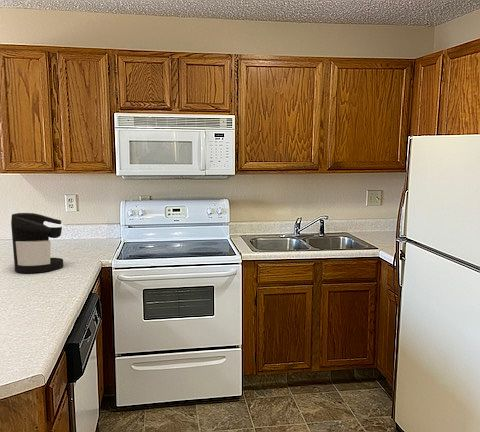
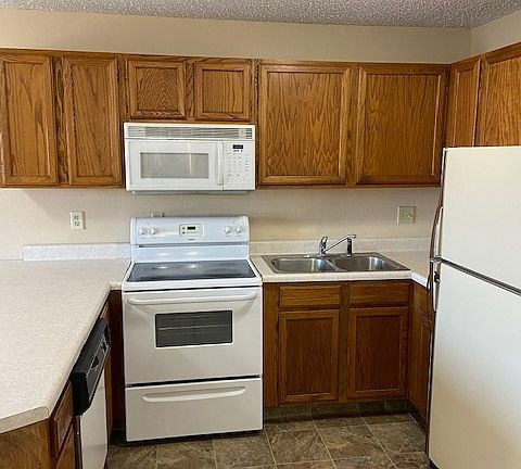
- coffee maker (39, 240)
